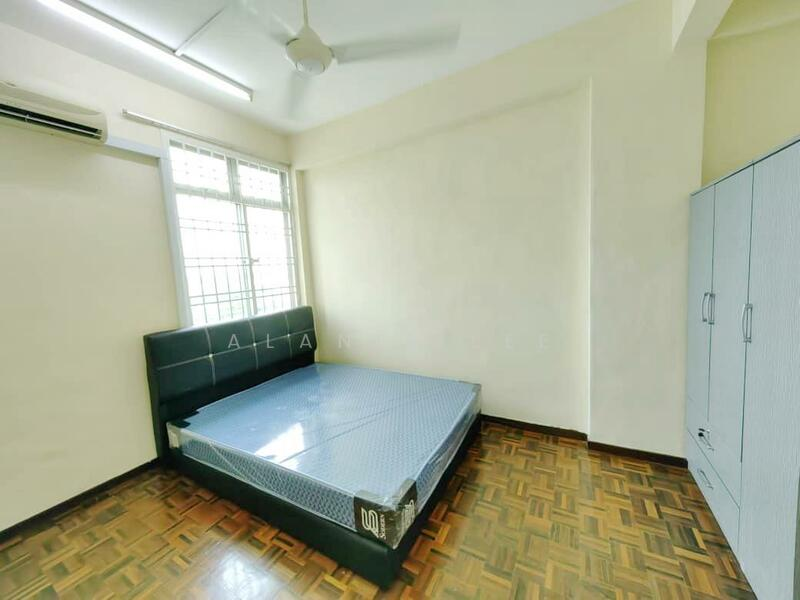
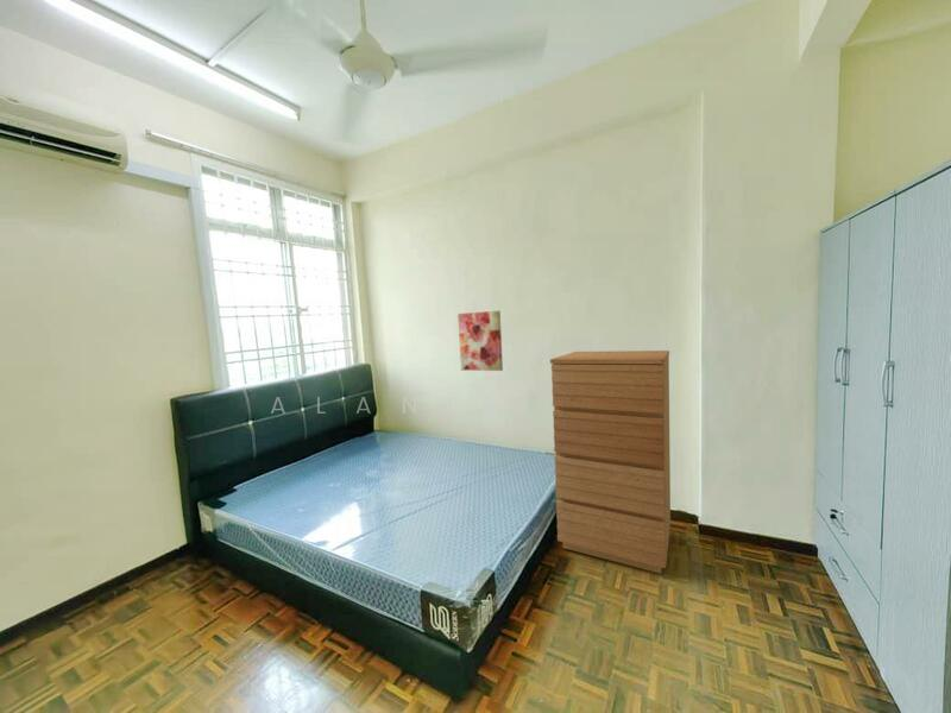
+ wall art (479, 341)
+ dresser (613, 448)
